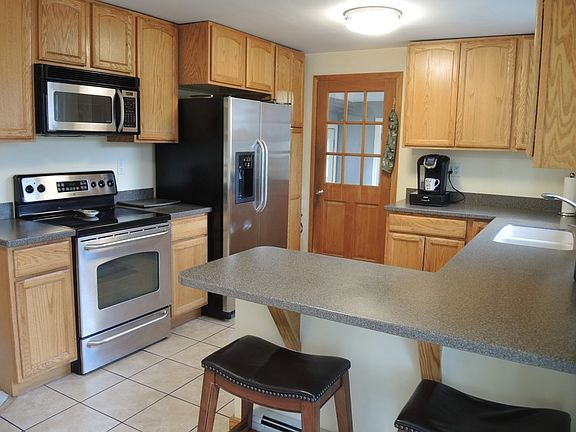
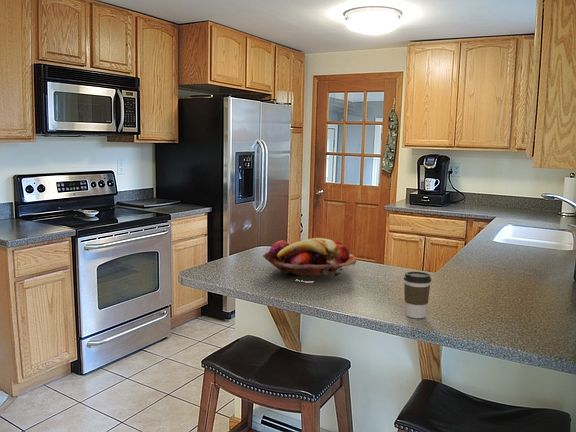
+ fruit basket (312, 255)
+ coffee cup (416, 294)
